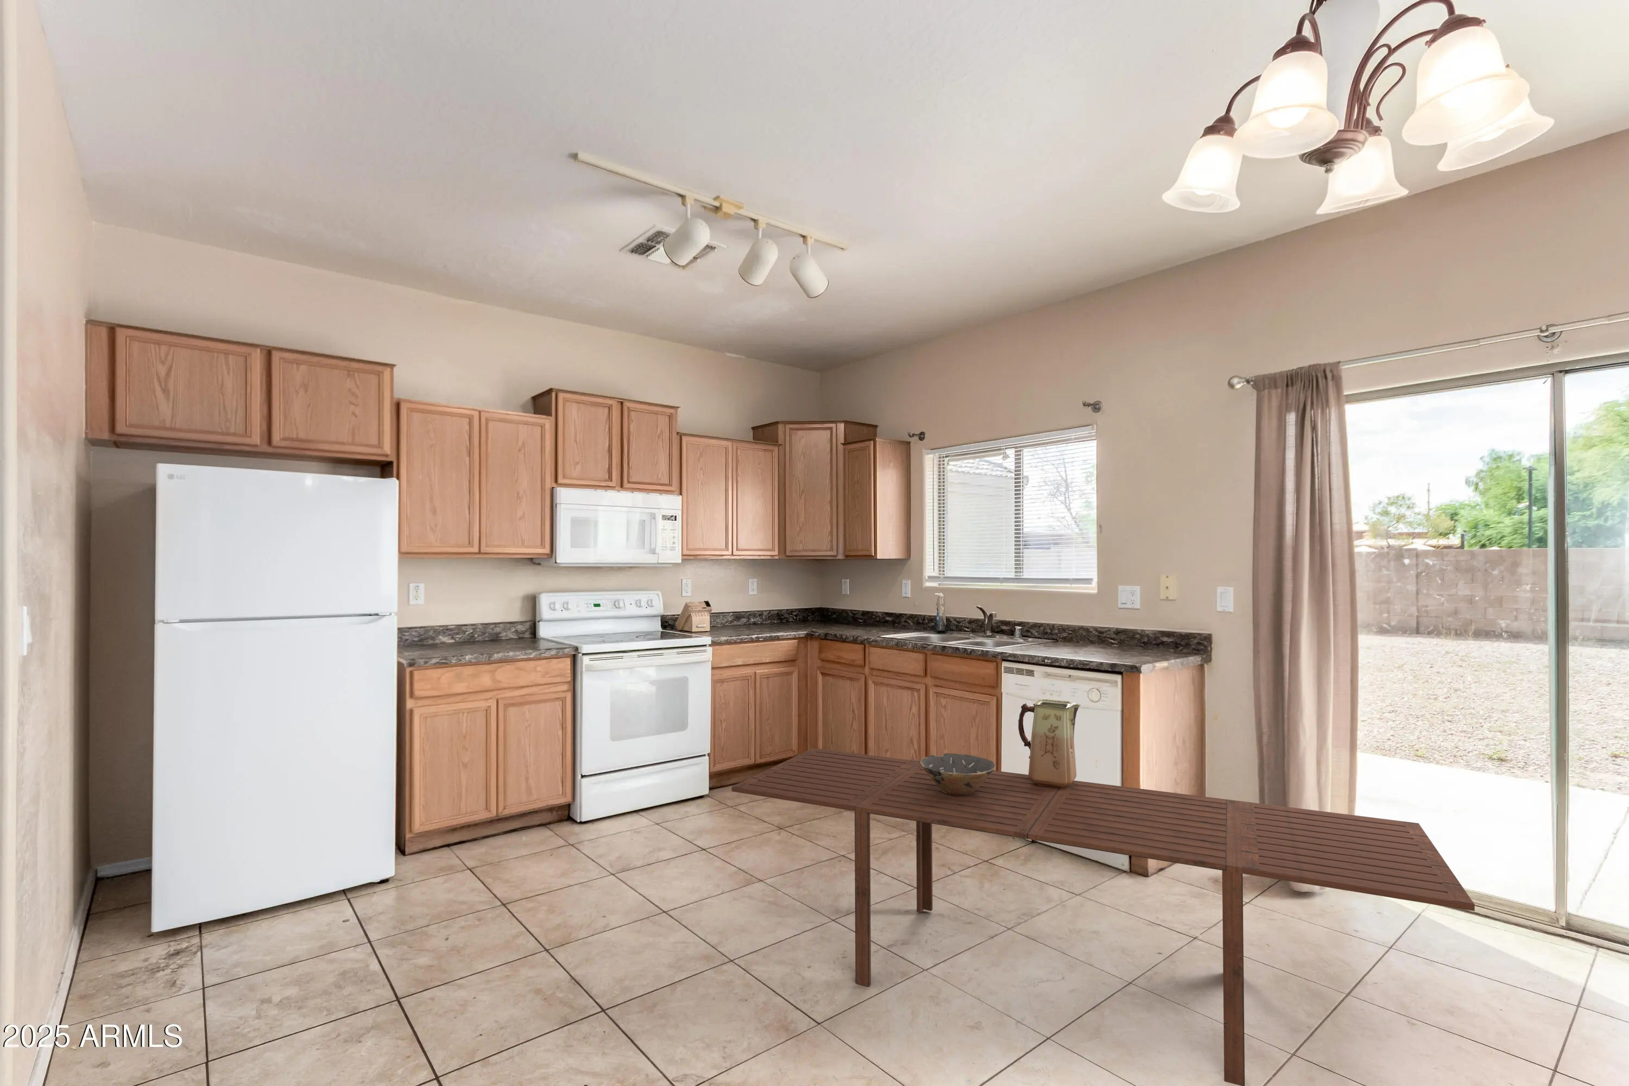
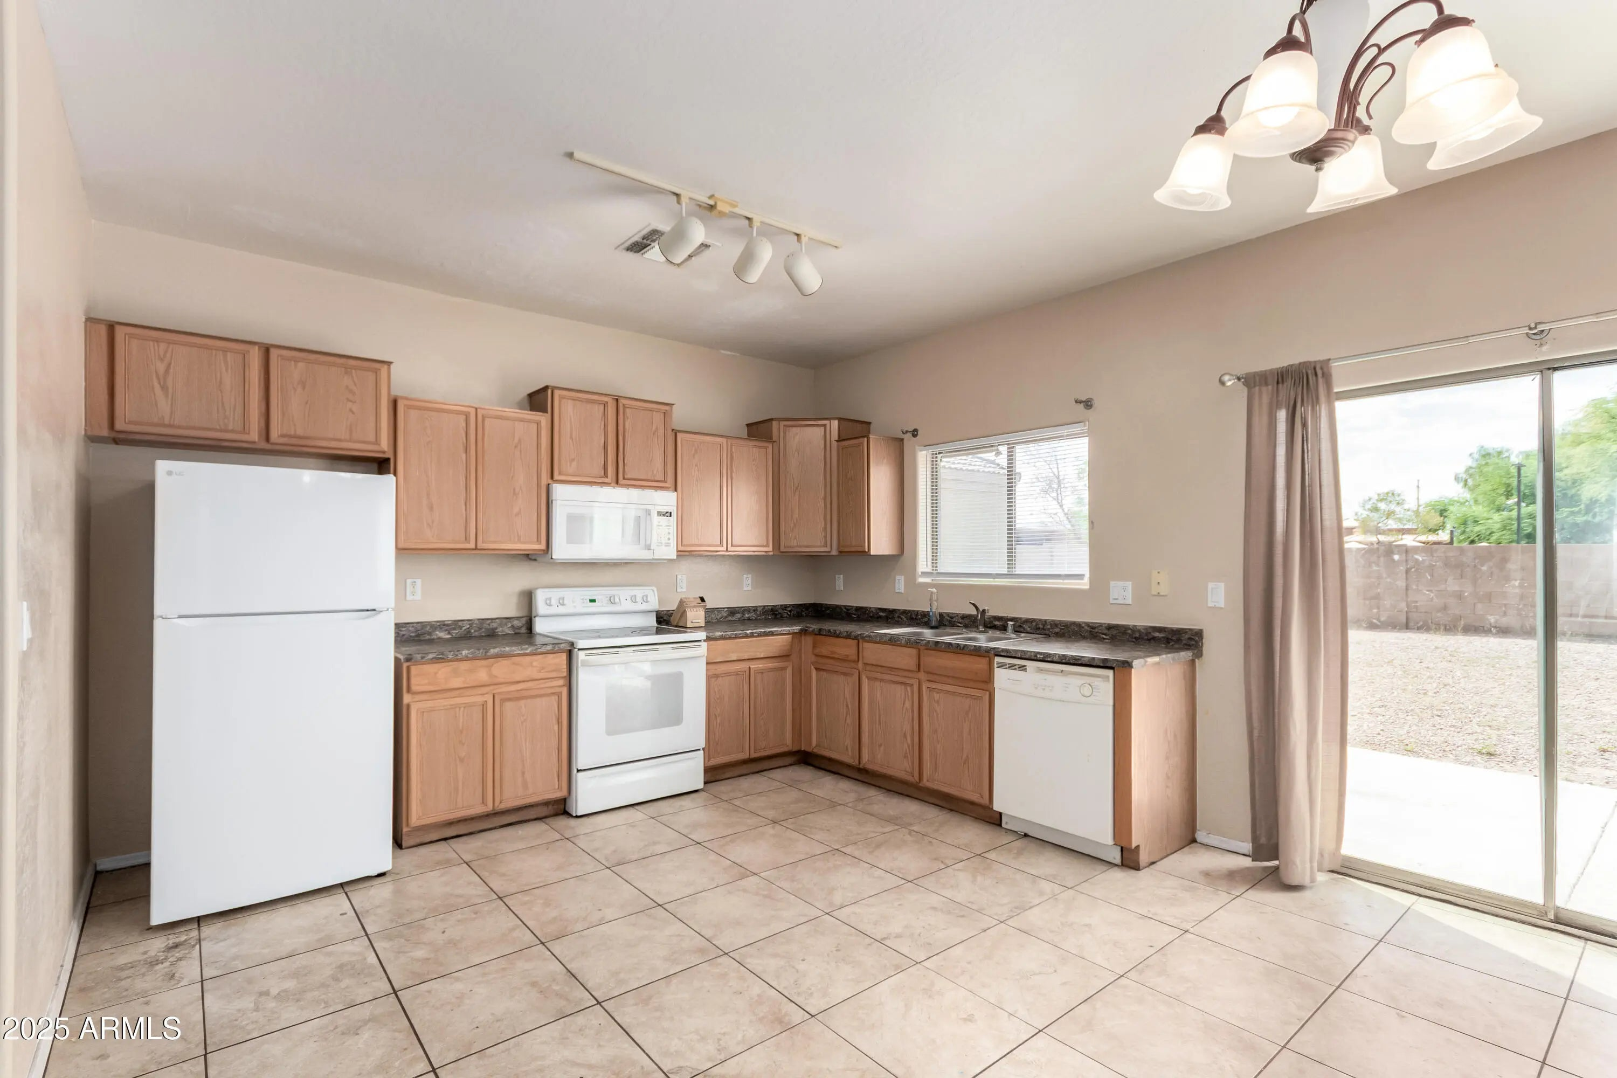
- bowl (958, 777)
- dining table (1054, 844)
- vase (1048, 742)
